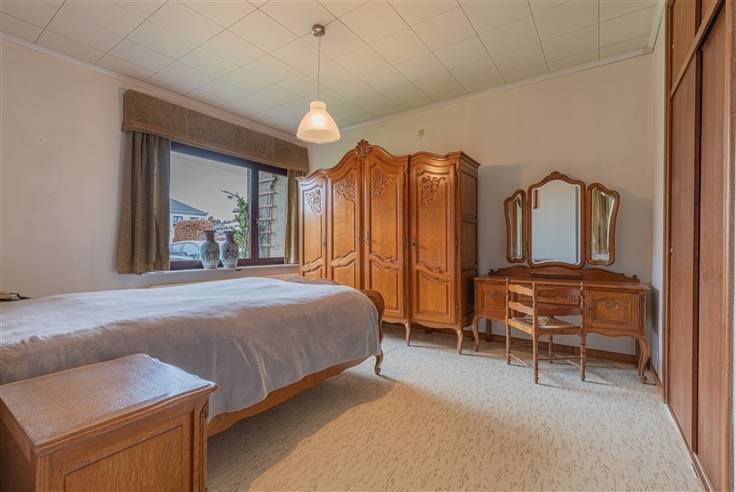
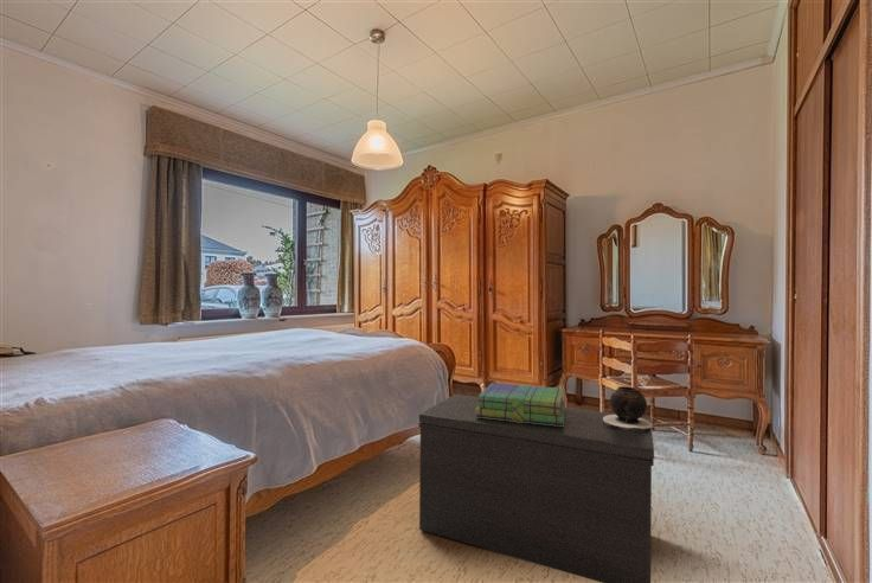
+ vase (627, 405)
+ bench (532, 473)
+ stack of books (521, 402)
